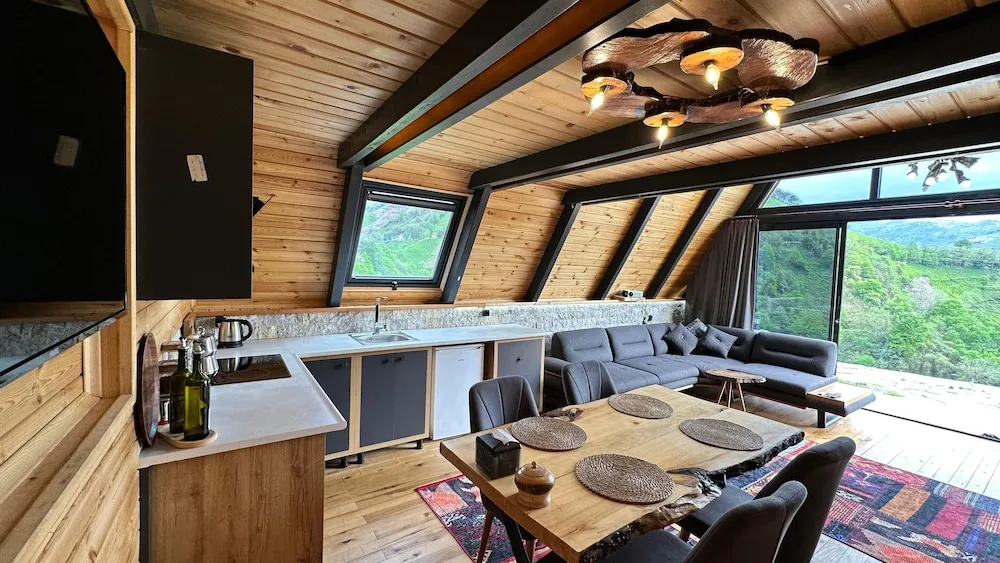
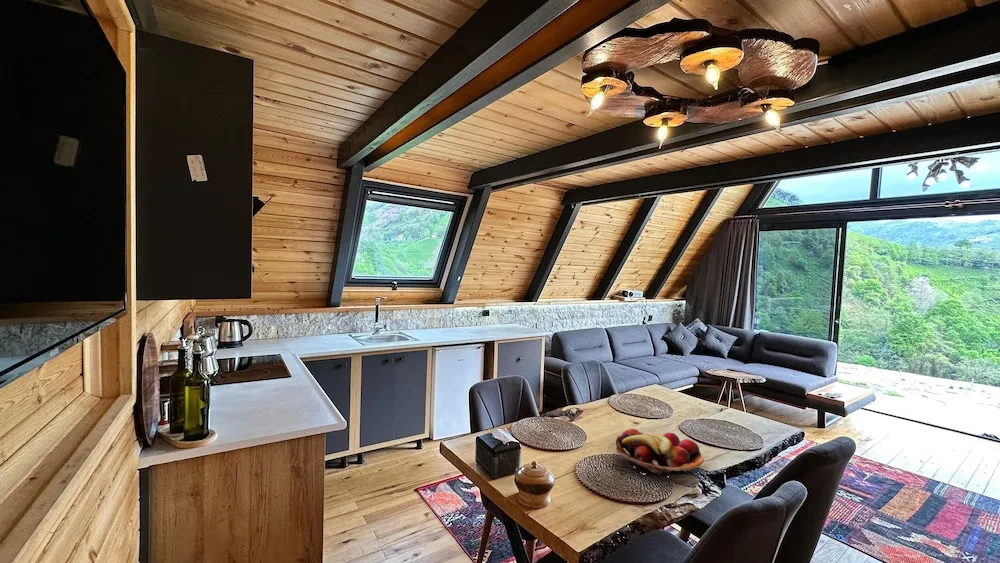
+ fruit basket (658, 449)
